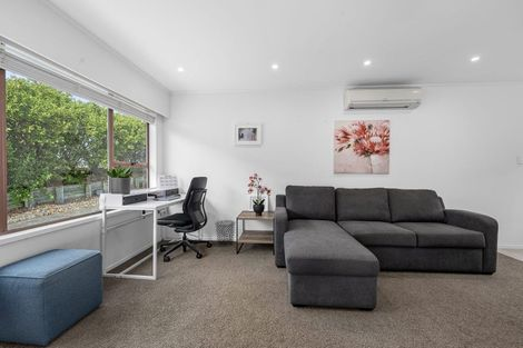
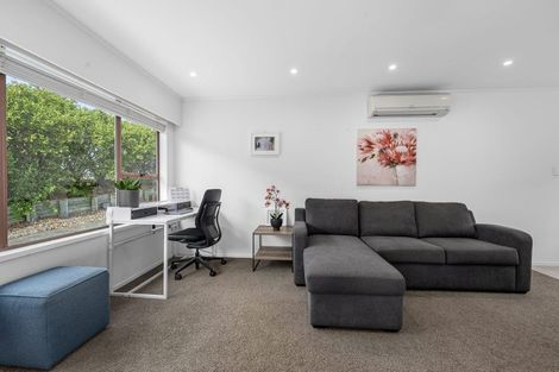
- waste bin (225, 232)
